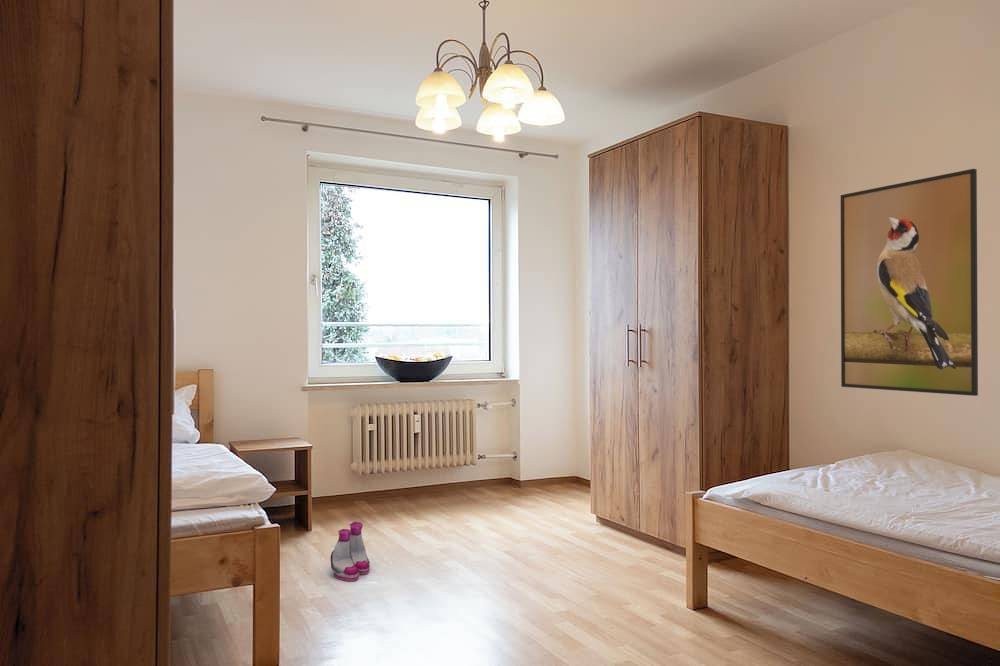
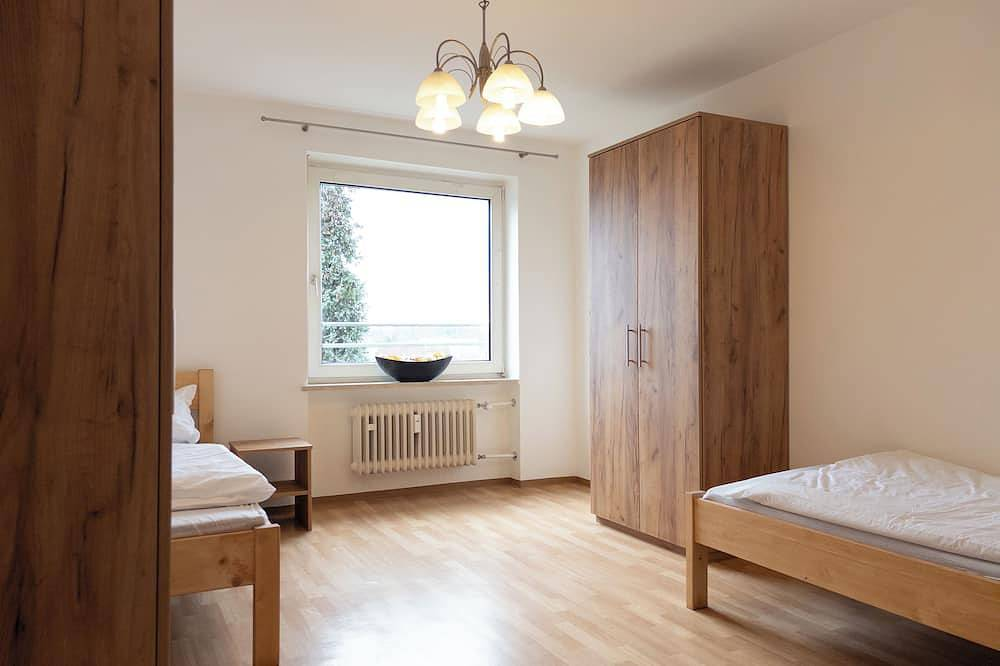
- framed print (903, 286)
- boots (351, 548)
